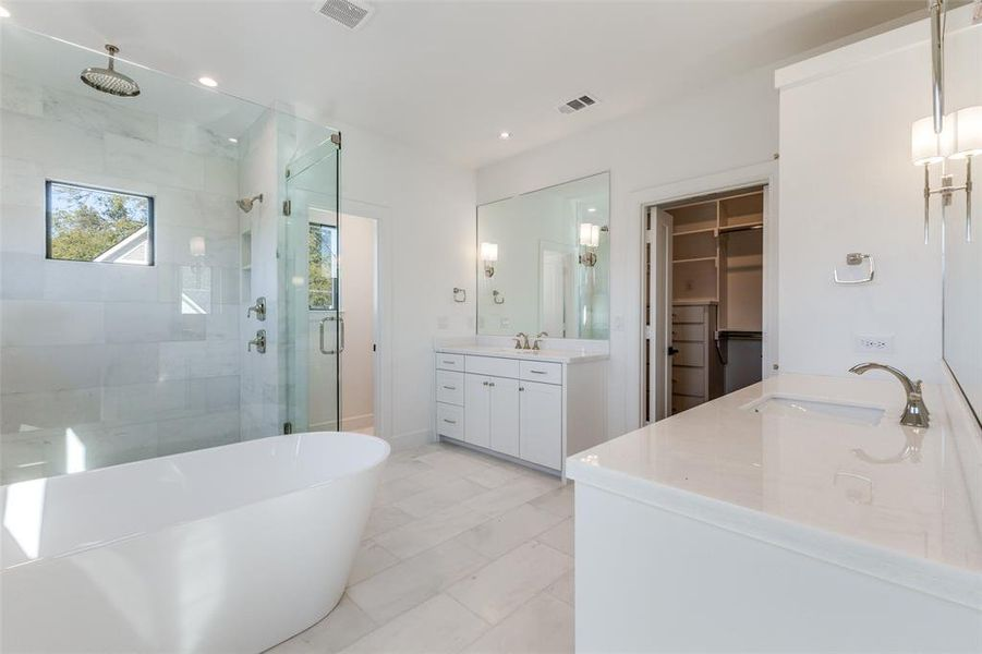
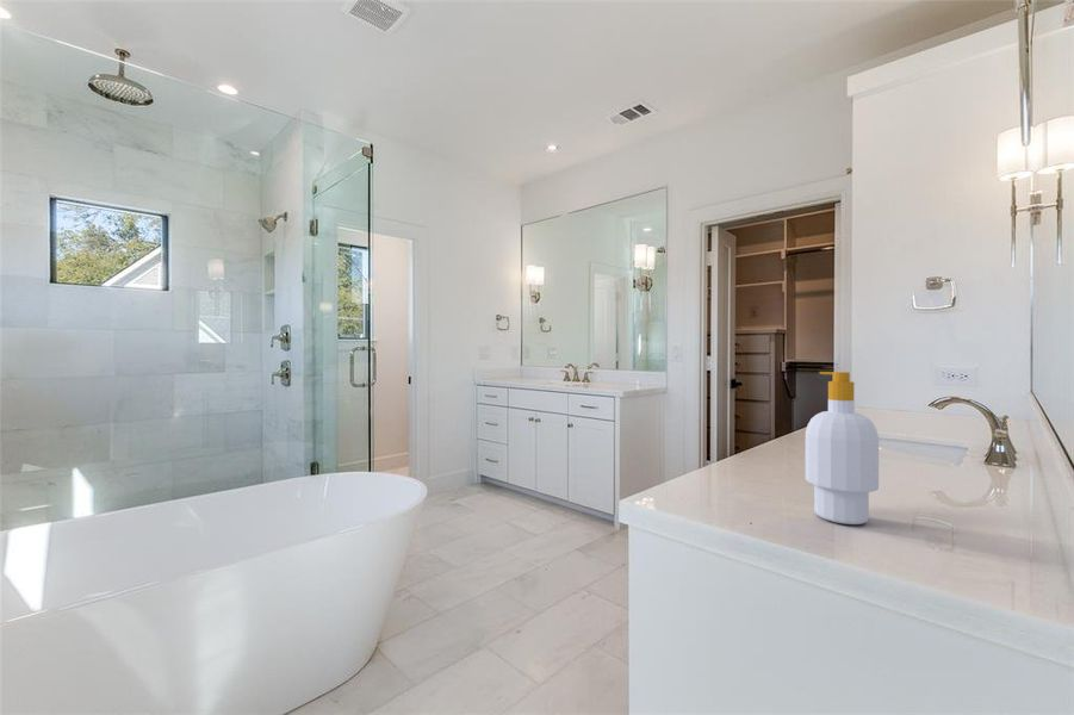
+ soap bottle (840, 444)
